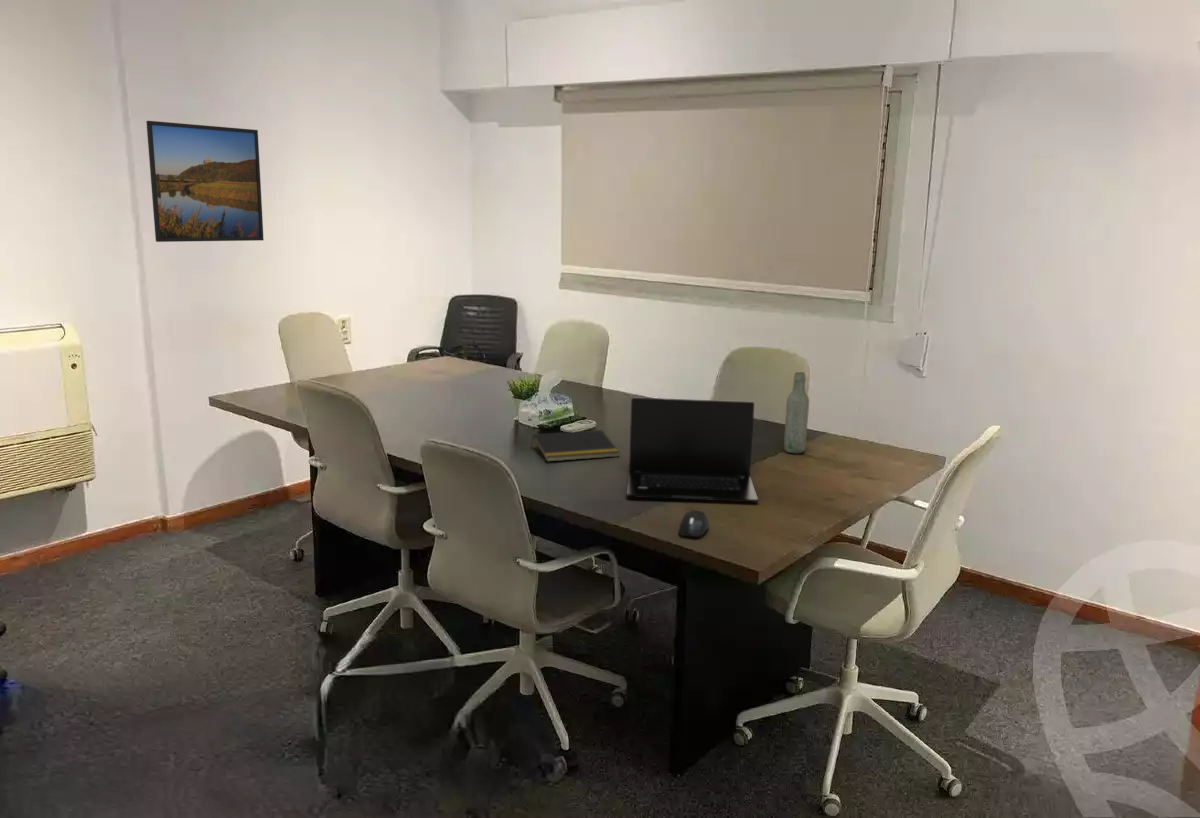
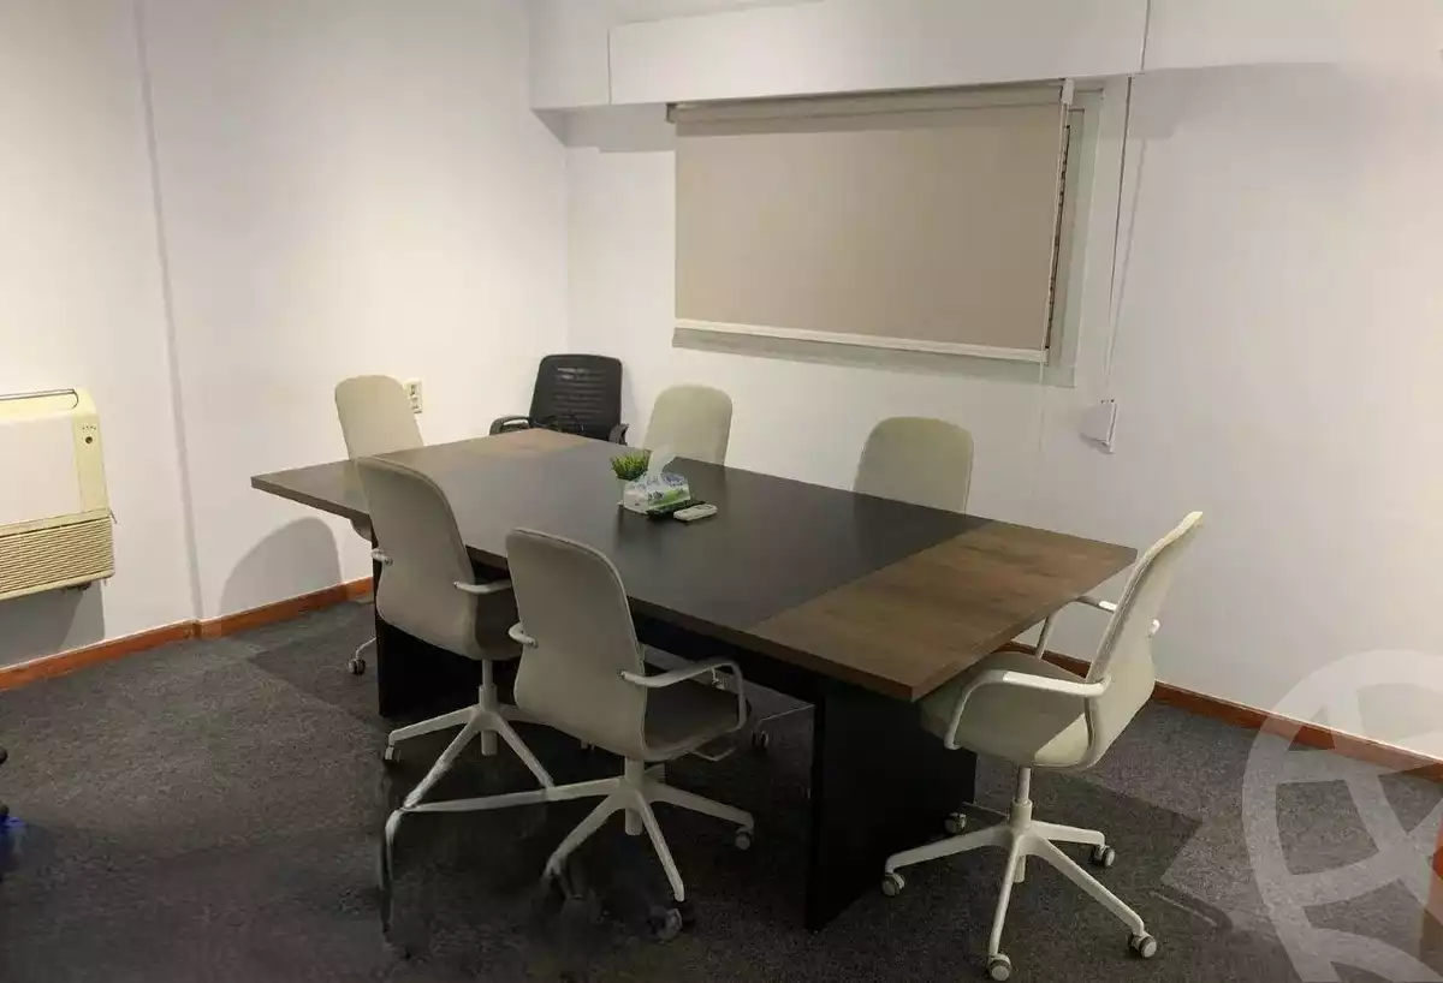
- laptop (692, 448)
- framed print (208, 184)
- notepad (575, 445)
- mouse (694, 520)
- bottle (797, 412)
